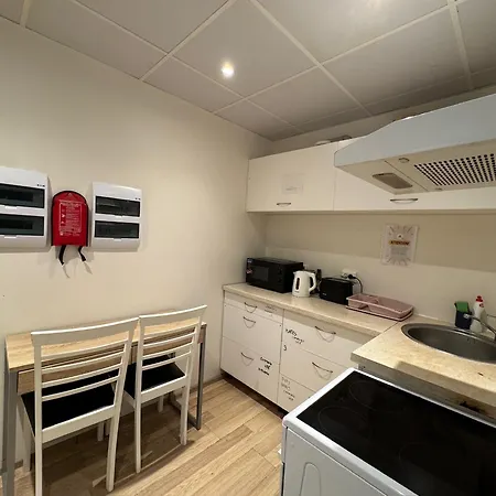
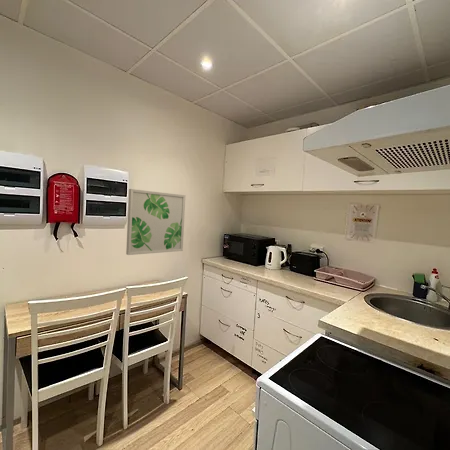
+ wall art (158, 222)
